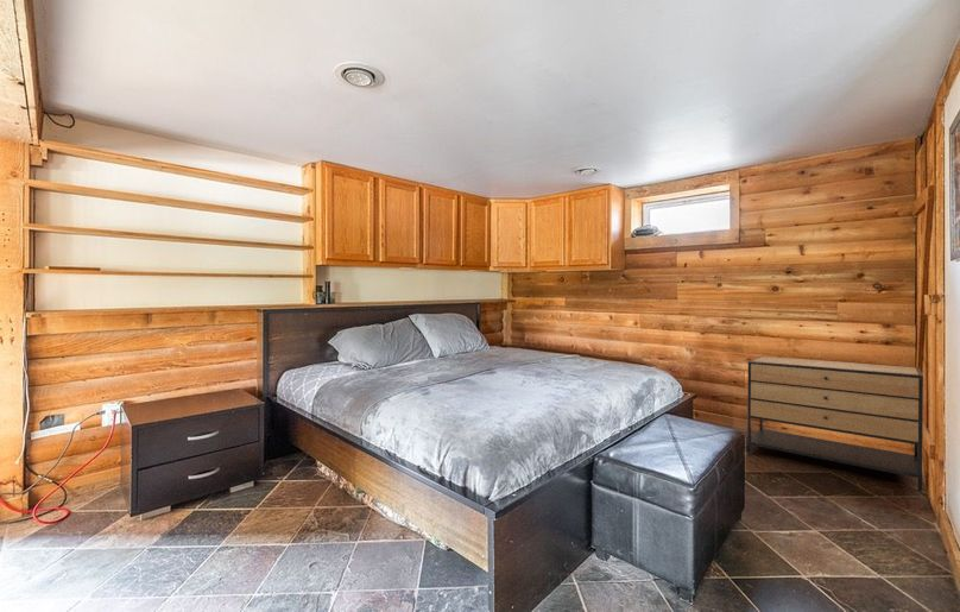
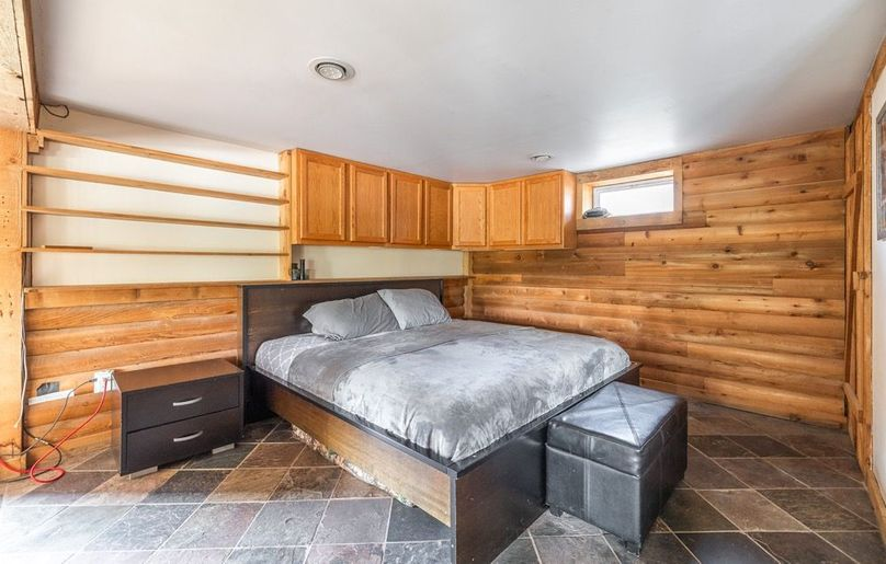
- cabinet (828, 412)
